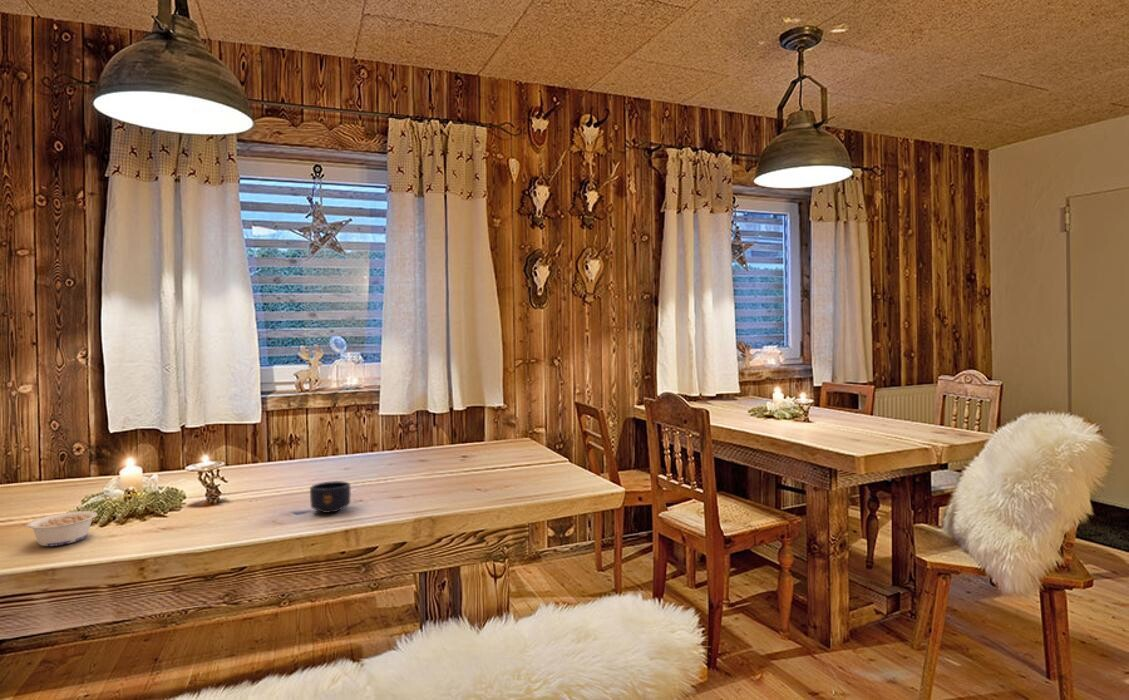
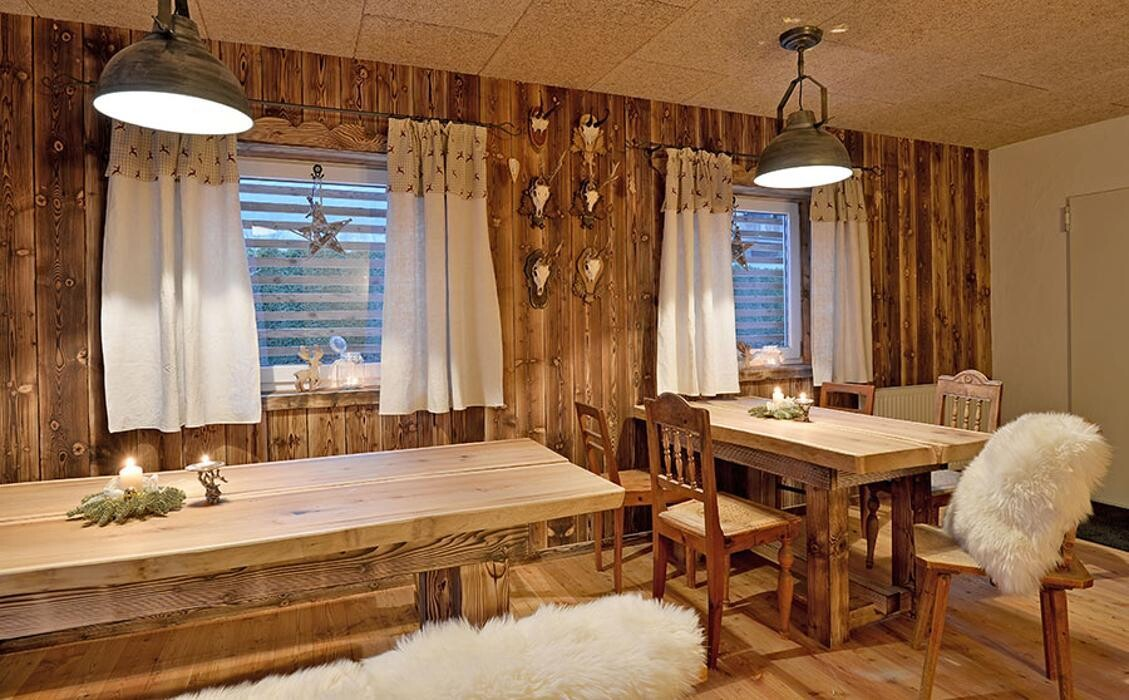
- mug (331, 496)
- legume (62, 527)
